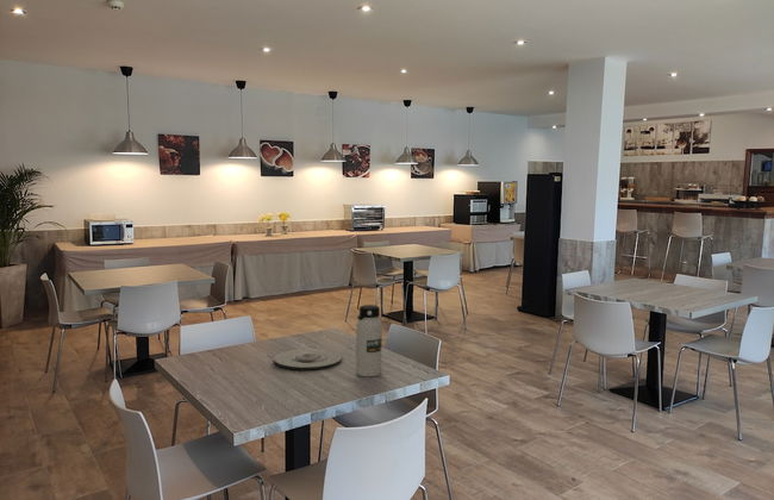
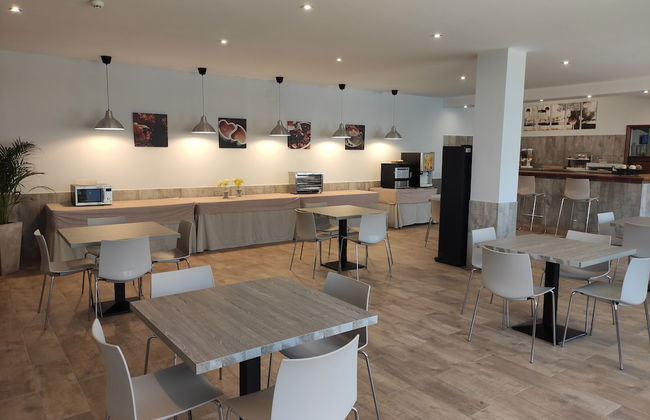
- water bottle (368, 339)
- plate (307, 356)
